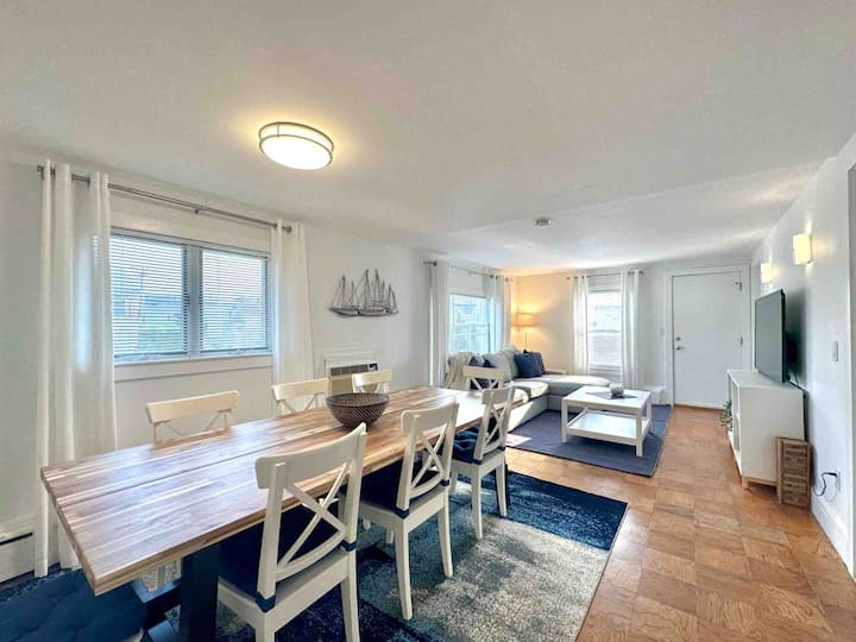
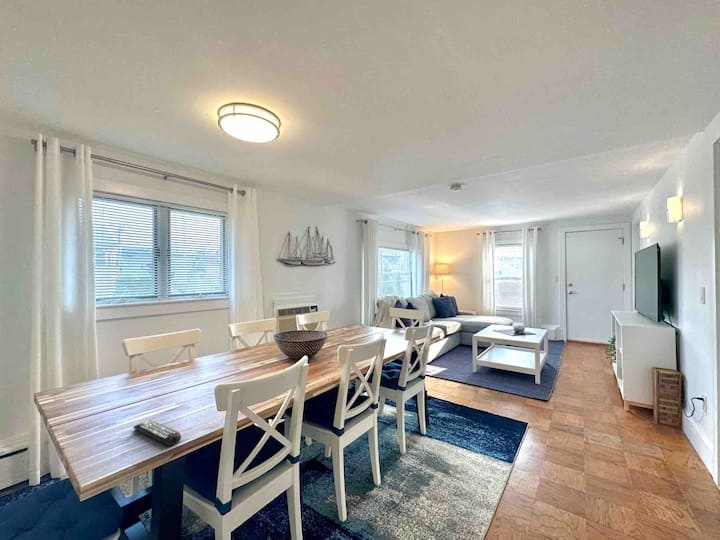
+ remote control (156, 431)
